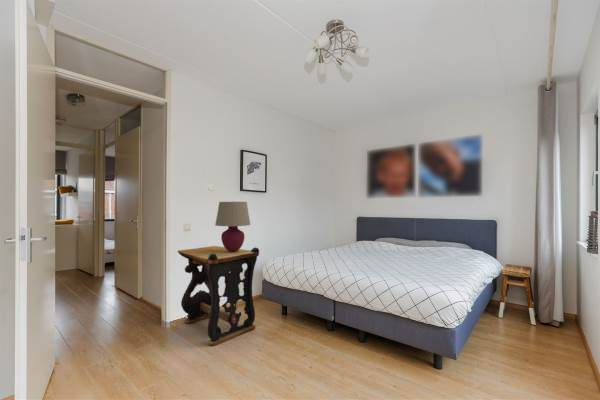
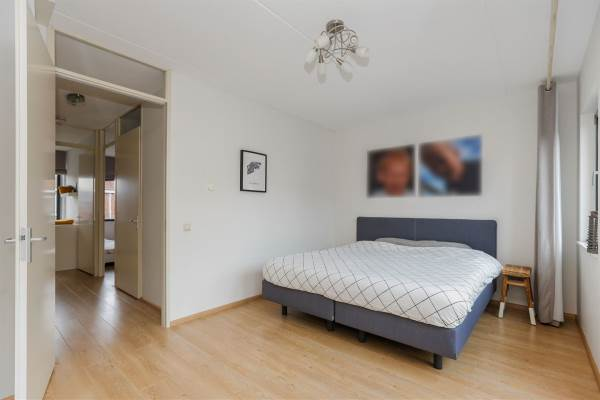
- table lamp (233, 226)
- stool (214, 286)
